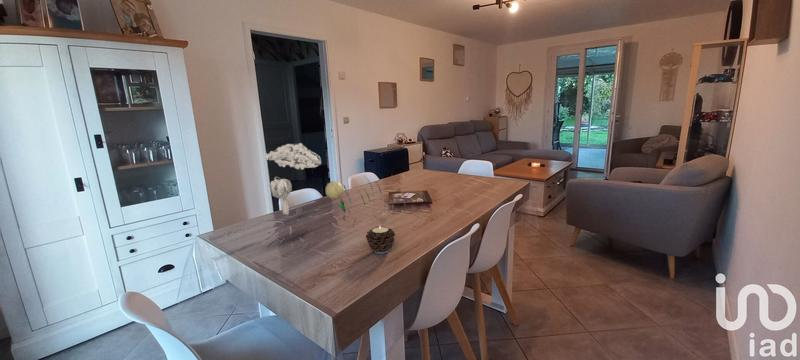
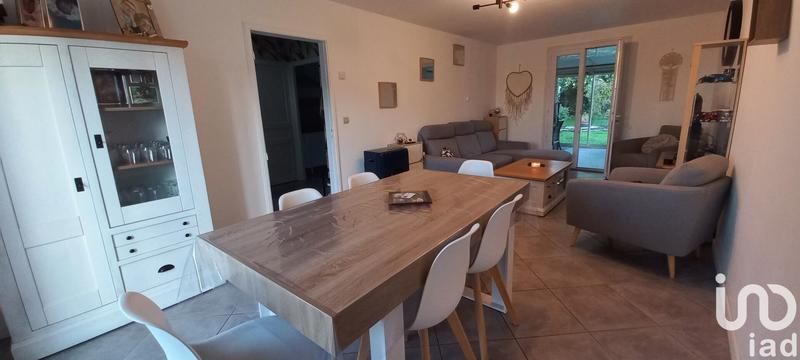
- plant (344, 185)
- candle (380, 238)
